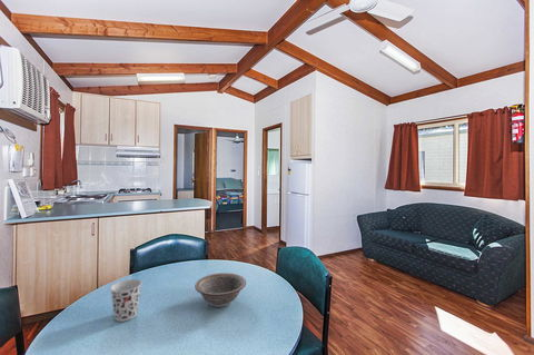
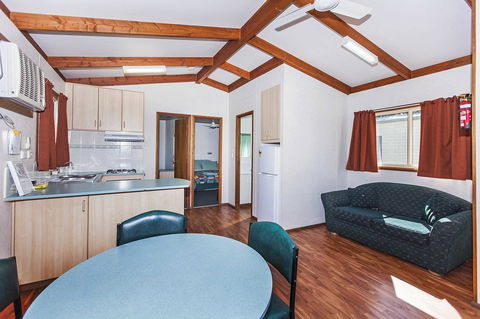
- cup (126, 299)
- decorative bowl (220, 292)
